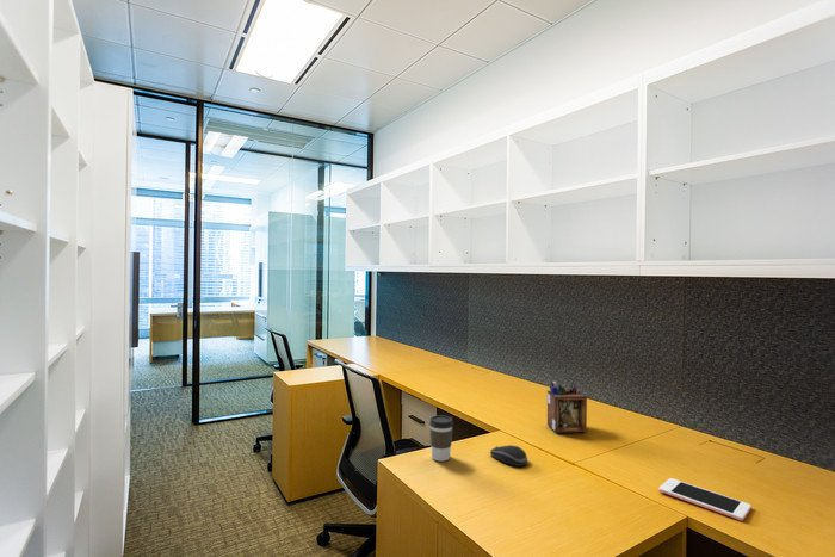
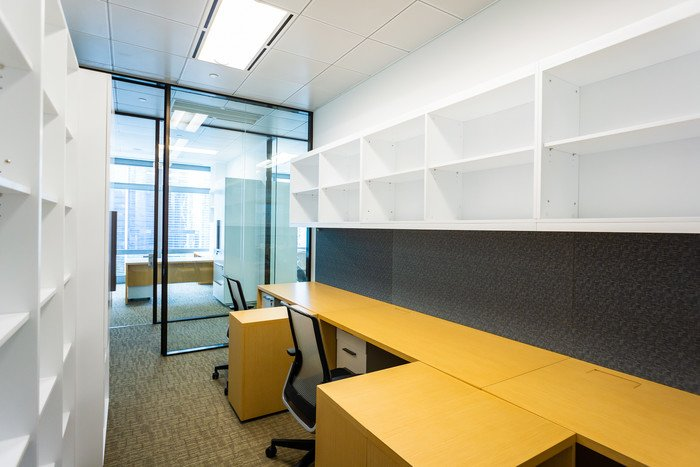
- desk organizer (565, 403)
- computer mouse (508, 452)
- coffee cup (440, 438)
- cell phone (703, 497)
